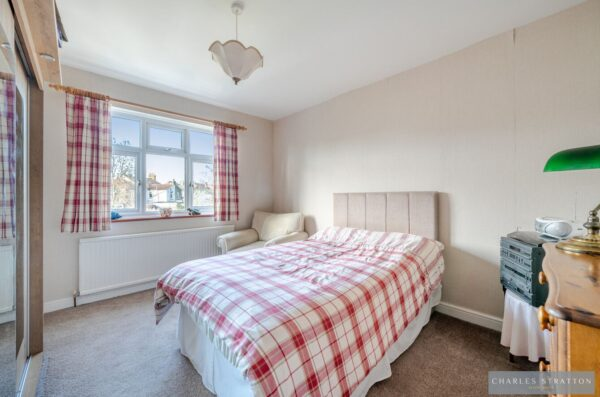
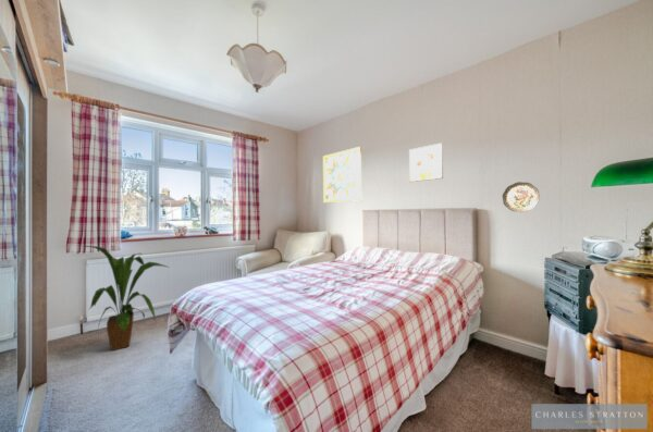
+ house plant (132, 294)
+ decorative plate (520, 197)
+ wall art (341, 176)
+ wall art (426, 163)
